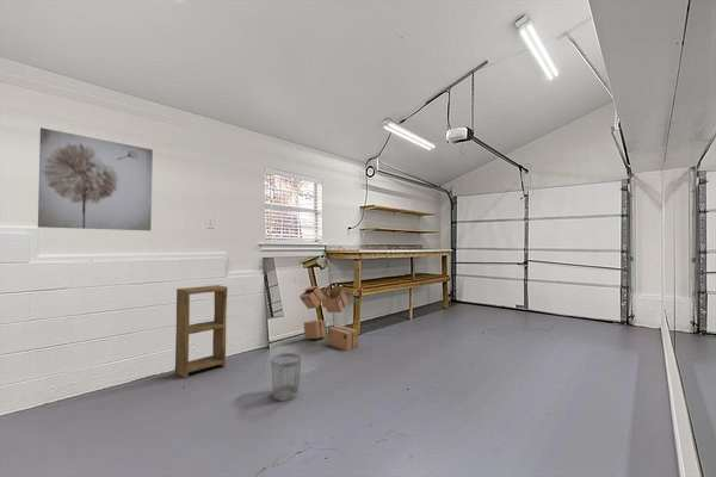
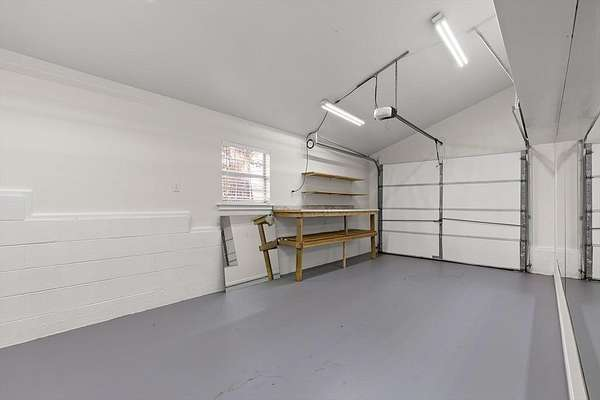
- wastebasket (285, 376)
- wall art (100, 184)
- shelving unit (202, 328)
- cardboard box (327, 311)
